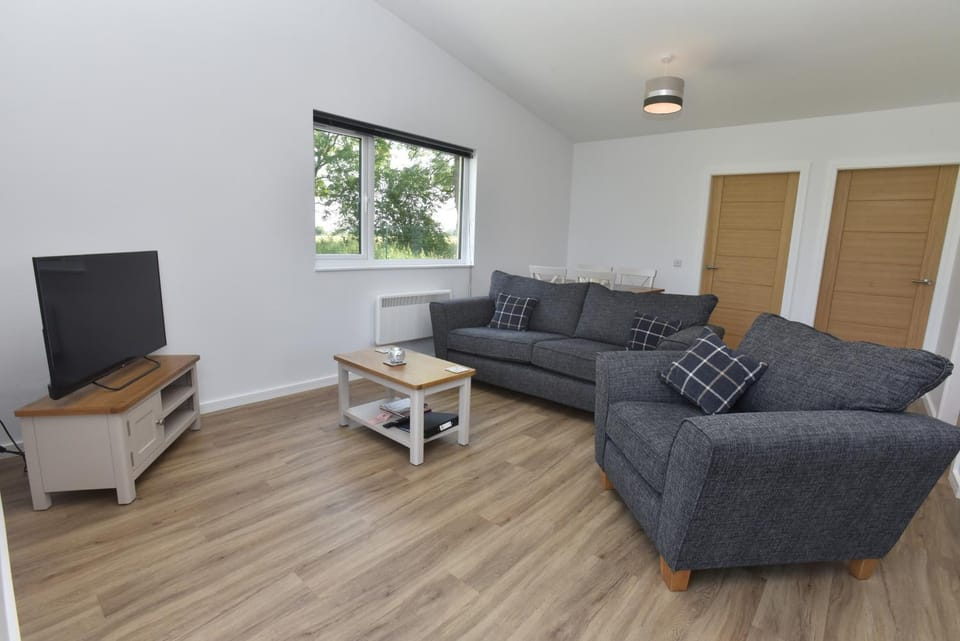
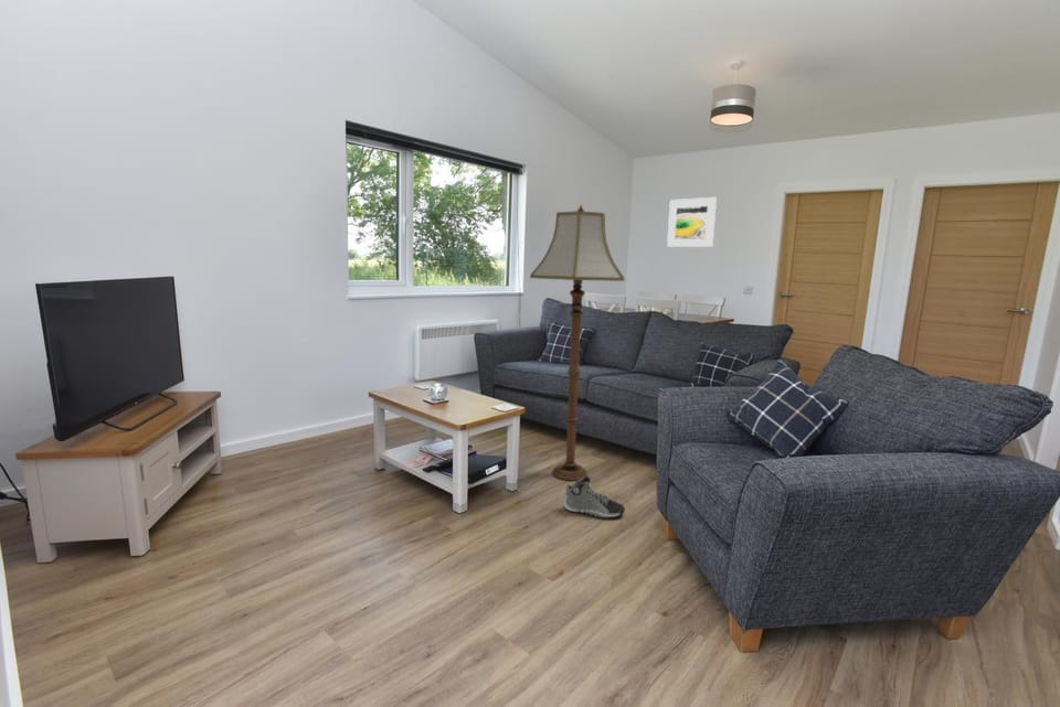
+ sneaker (594, 495)
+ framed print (690, 223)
+ floor lamp (575, 344)
